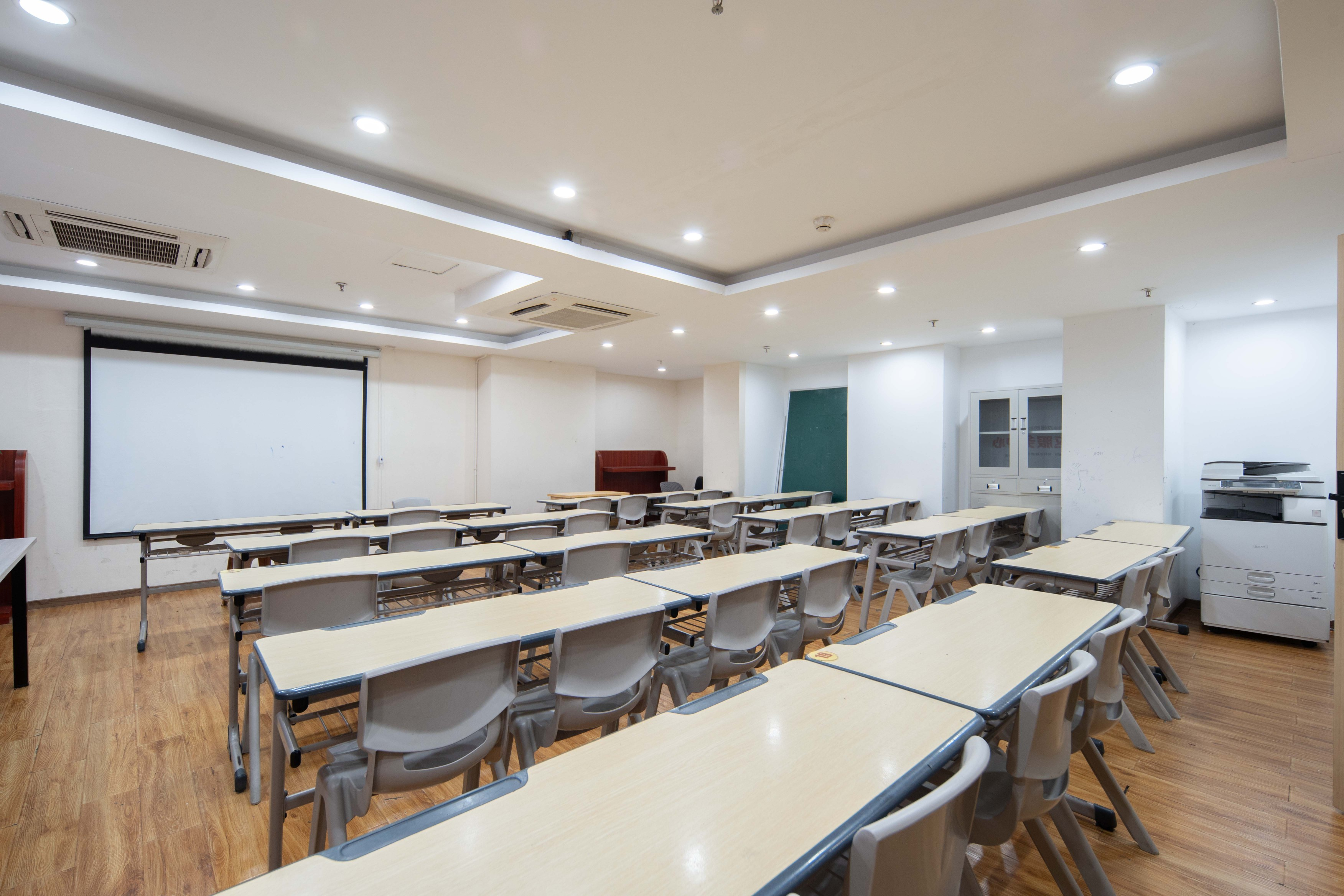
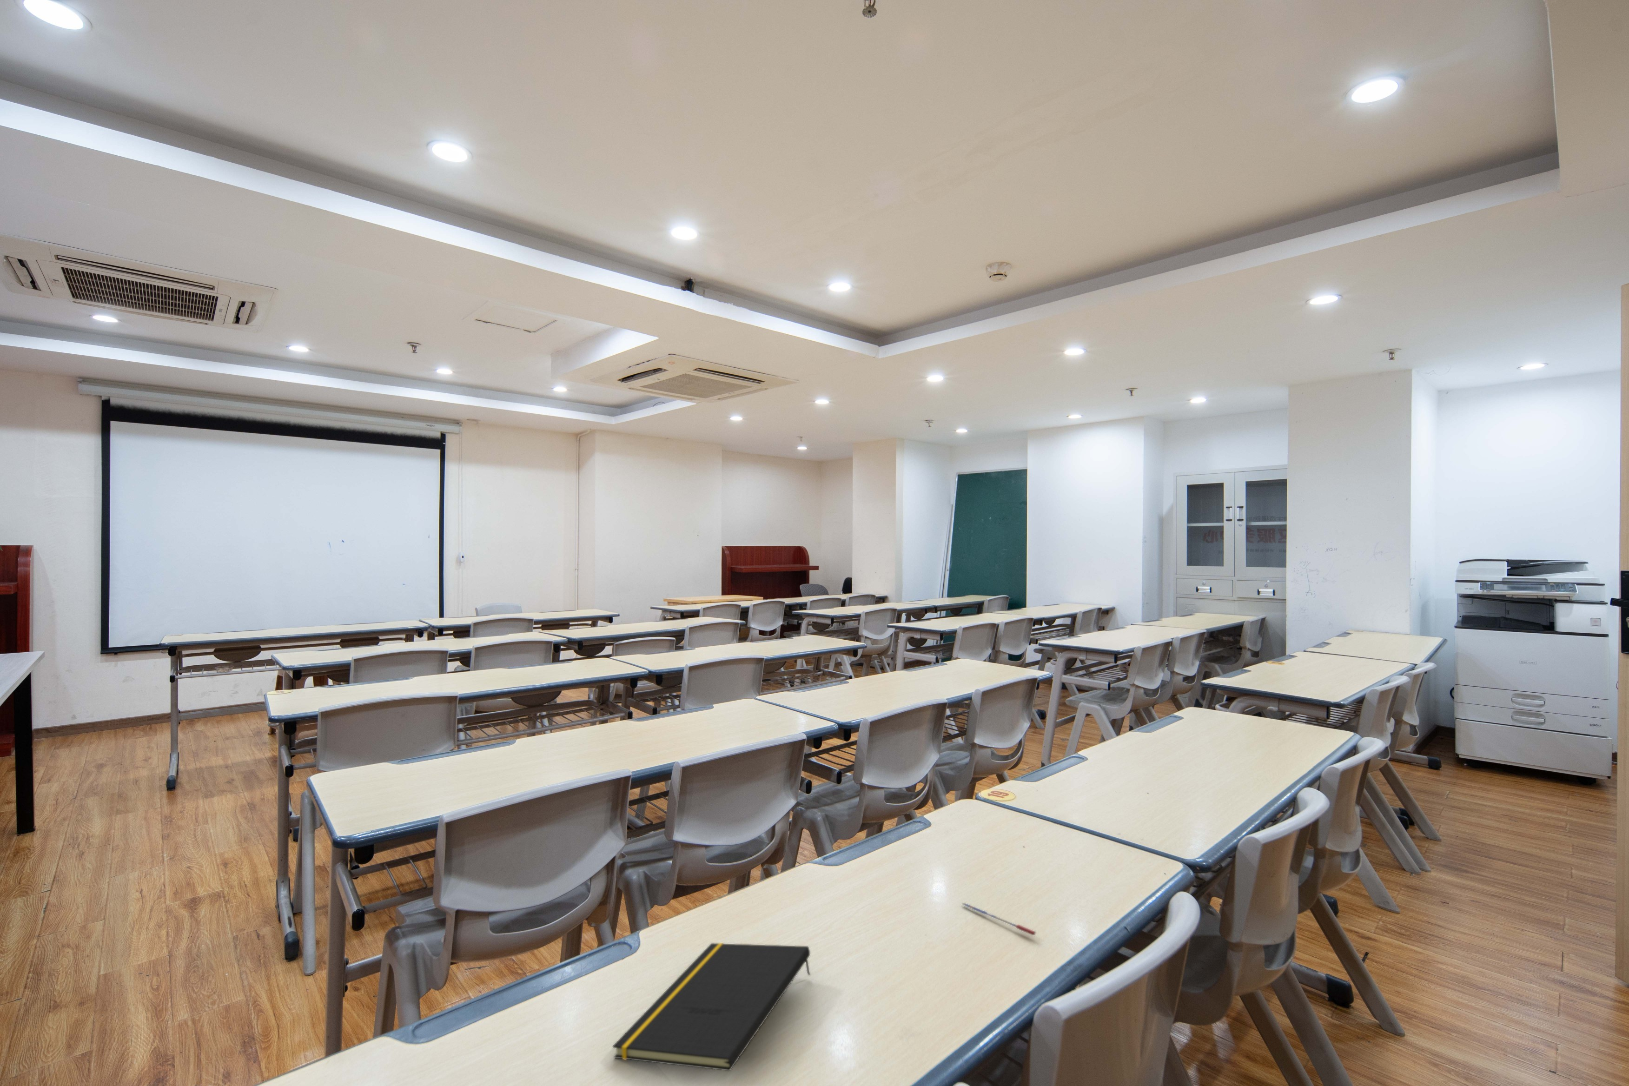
+ notepad (719, 998)
+ pen (996, 918)
